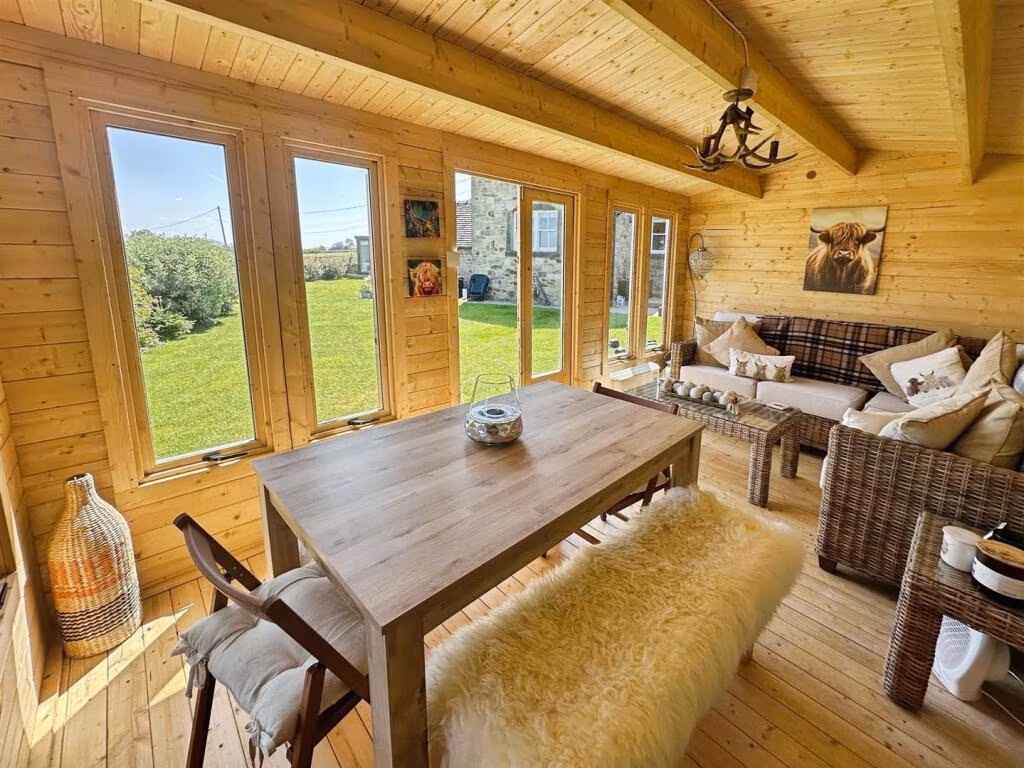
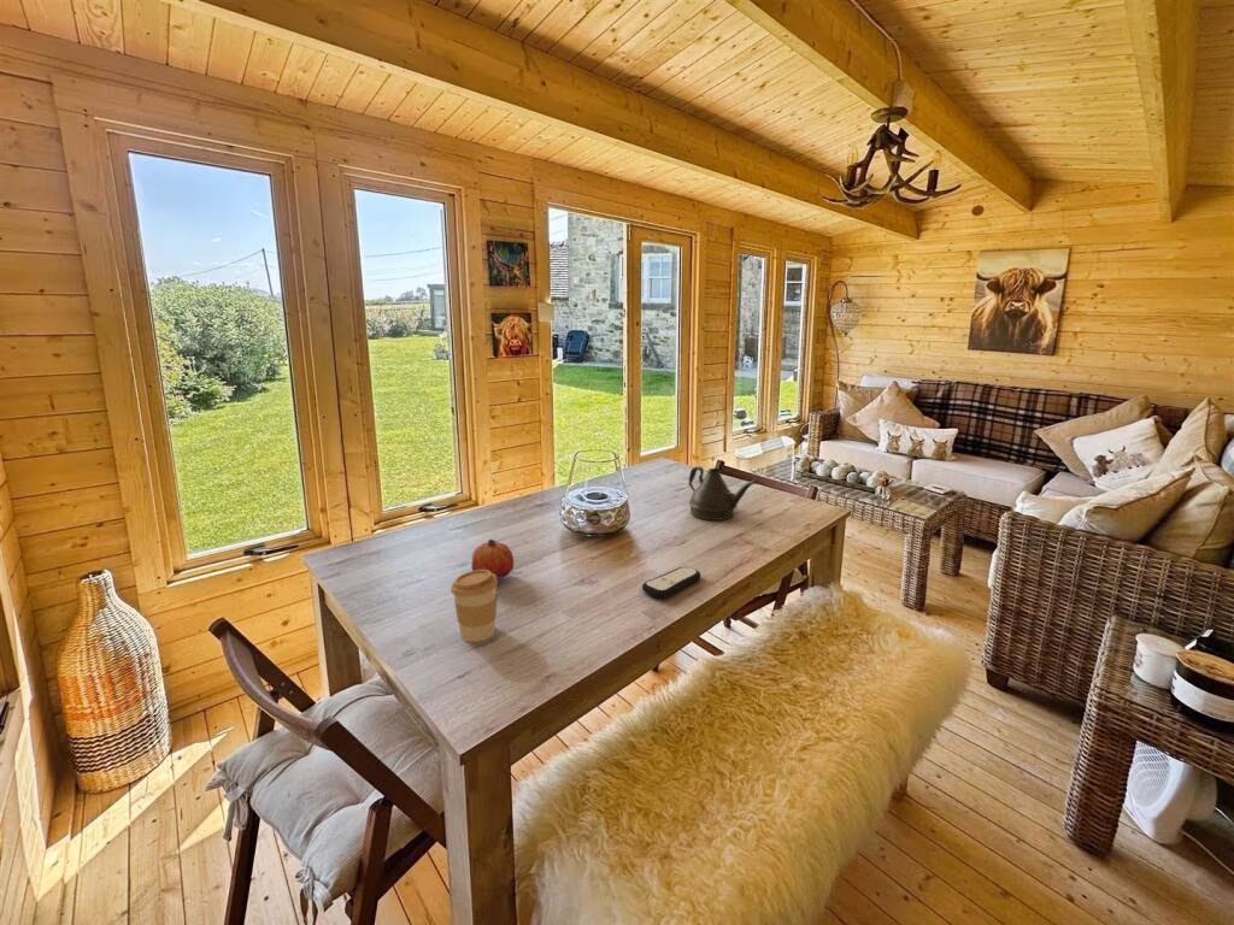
+ teapot (721, 493)
+ fruit (492, 559)
+ coffee cup (475, 603)
+ remote control (672, 581)
